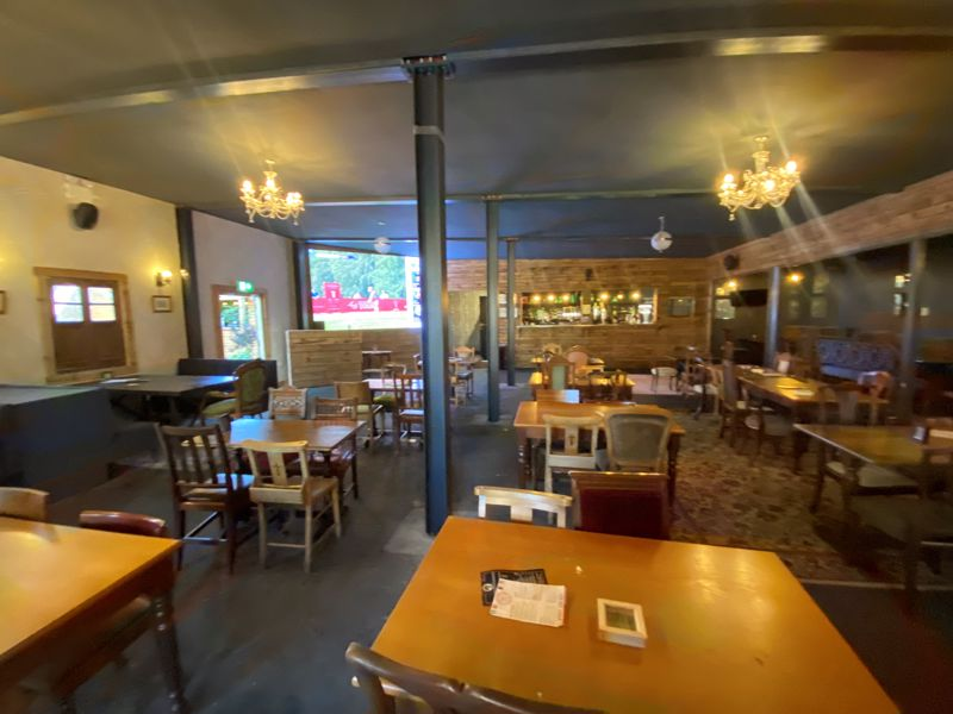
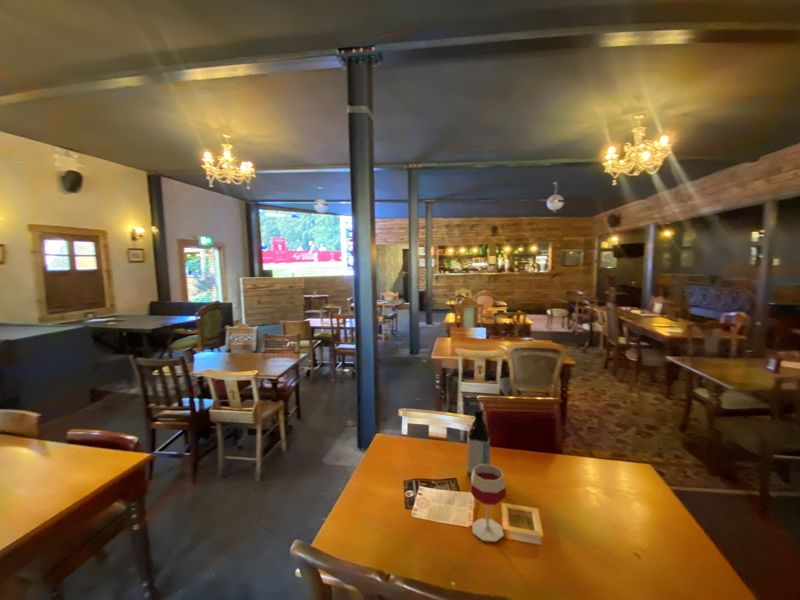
+ wineglass (487, 501)
+ water bottle (478, 443)
